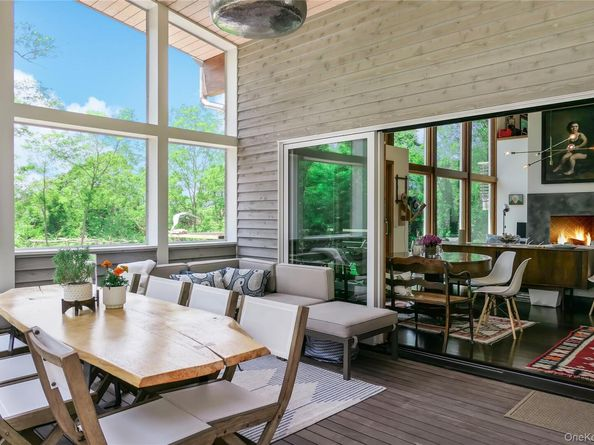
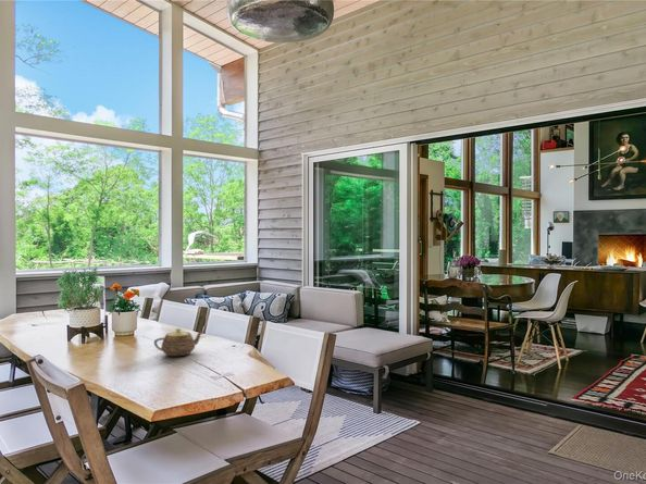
+ teapot (179, 340)
